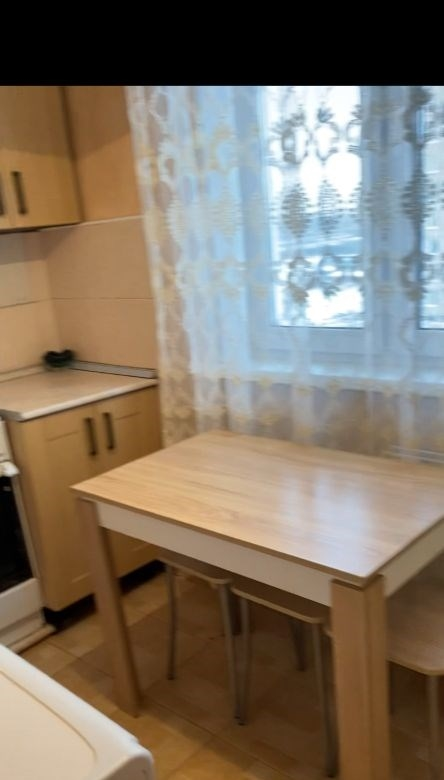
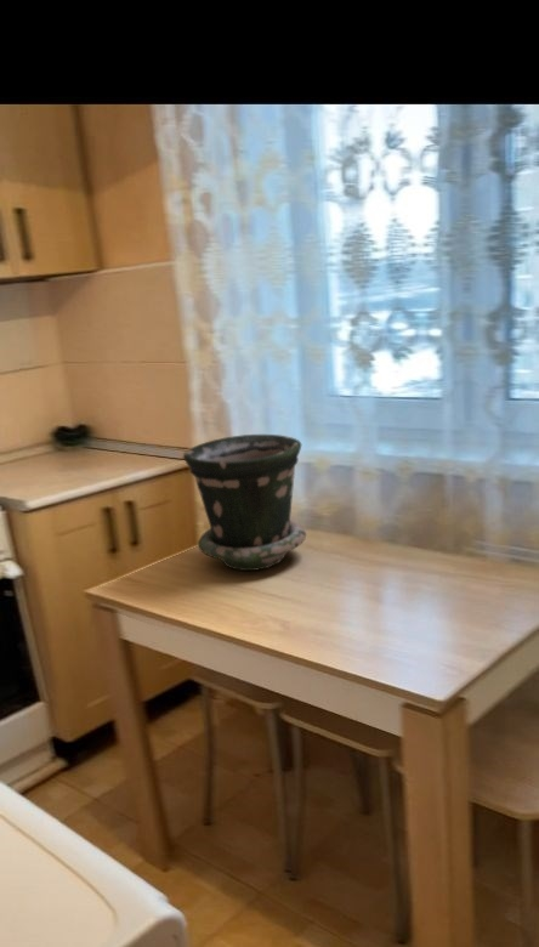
+ flower pot (248, 504)
